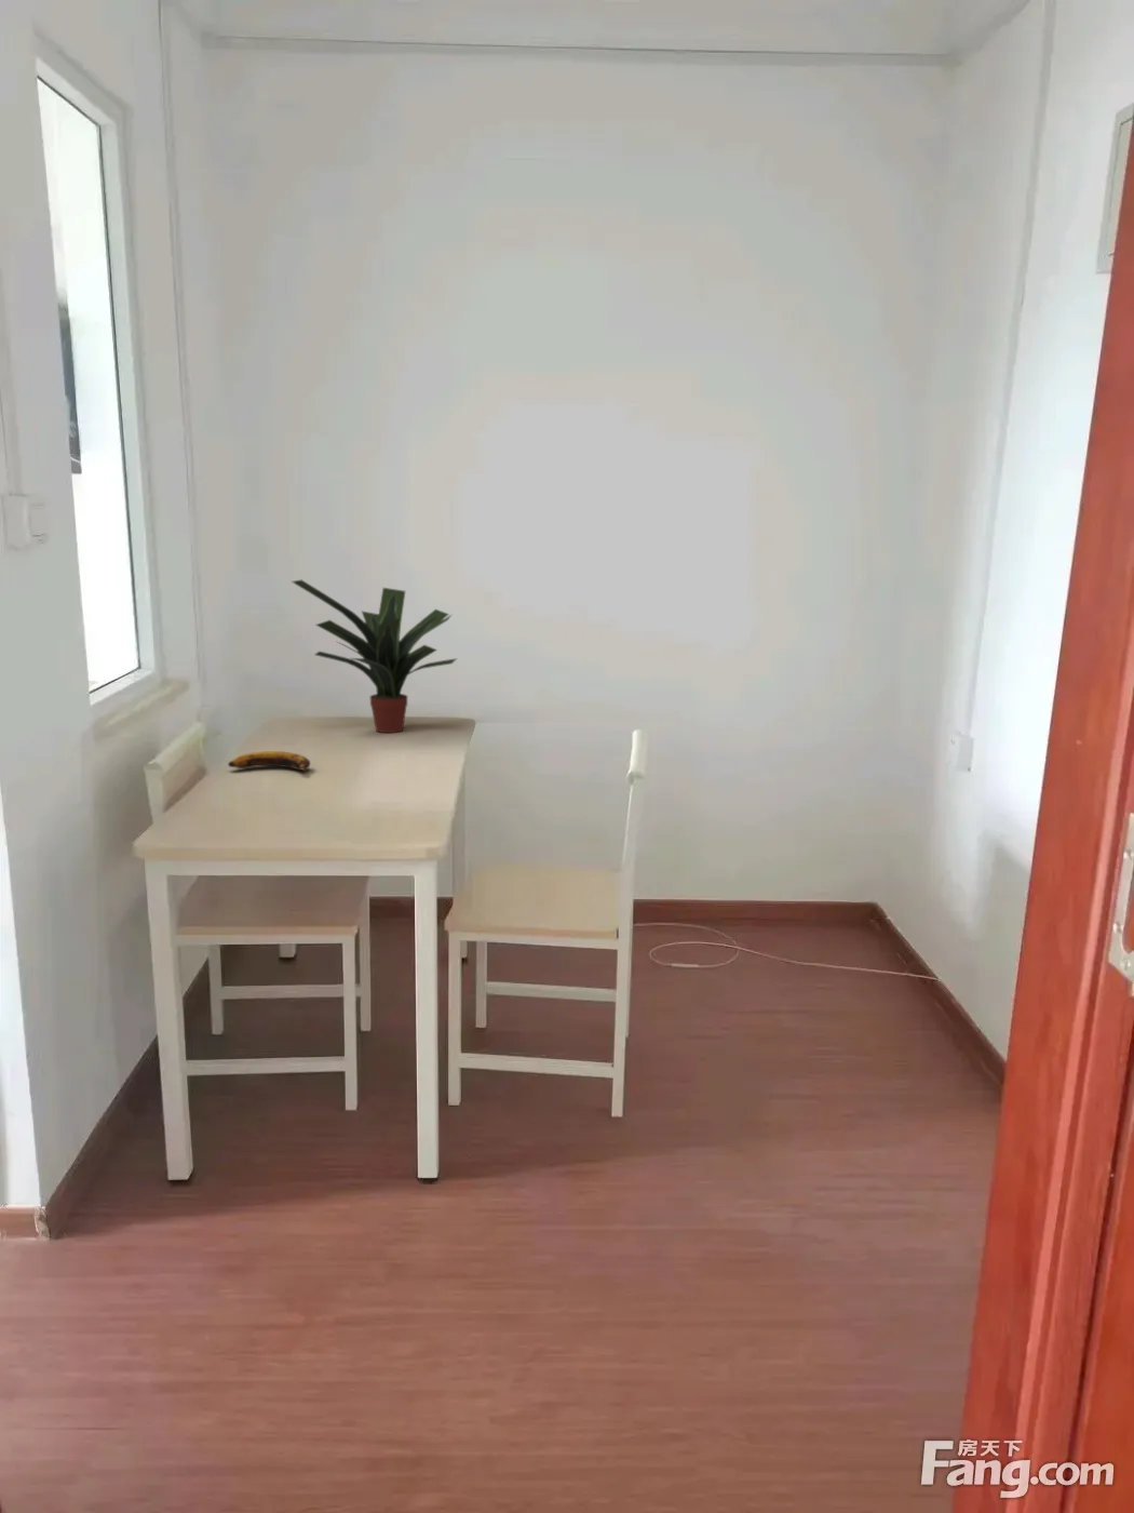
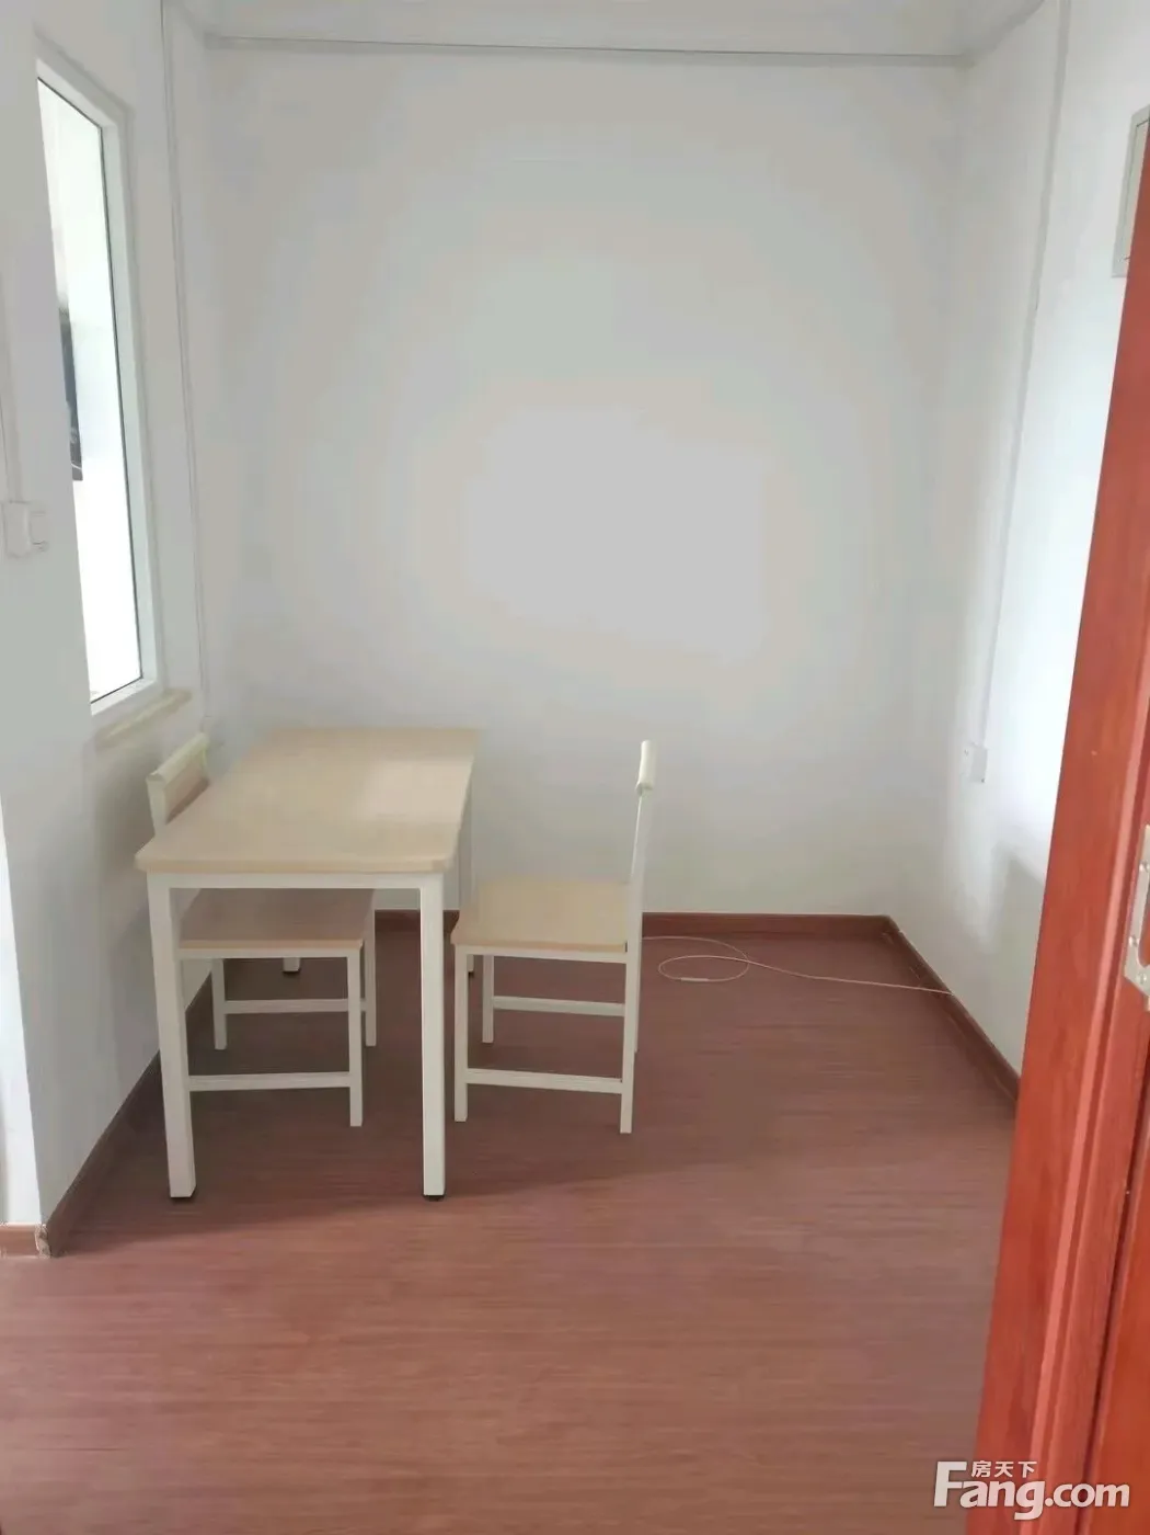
- potted plant (376, 654)
- banana (272, 762)
